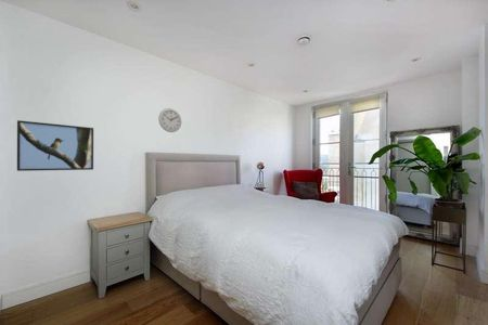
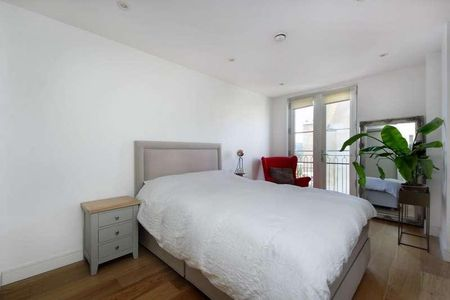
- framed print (59, 147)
- wall clock (170, 120)
